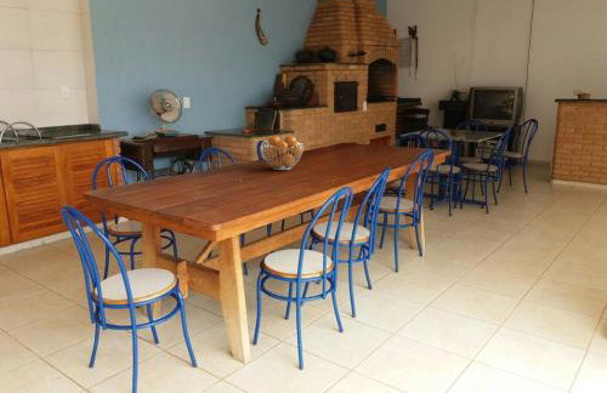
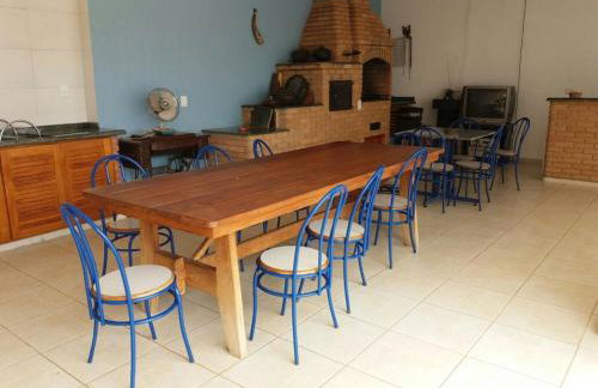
- fruit basket (282, 152)
